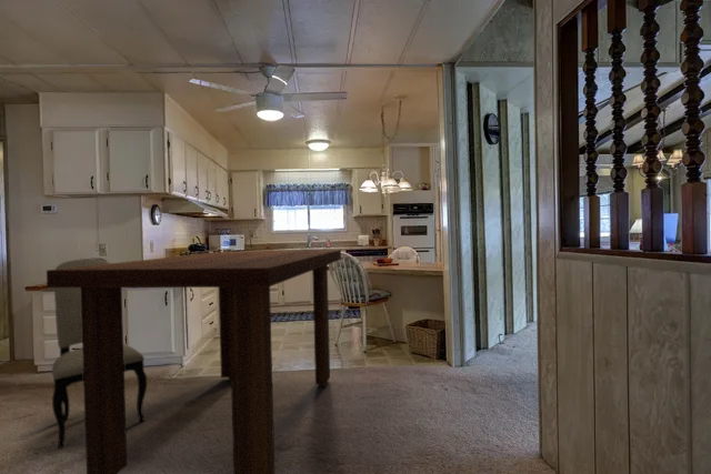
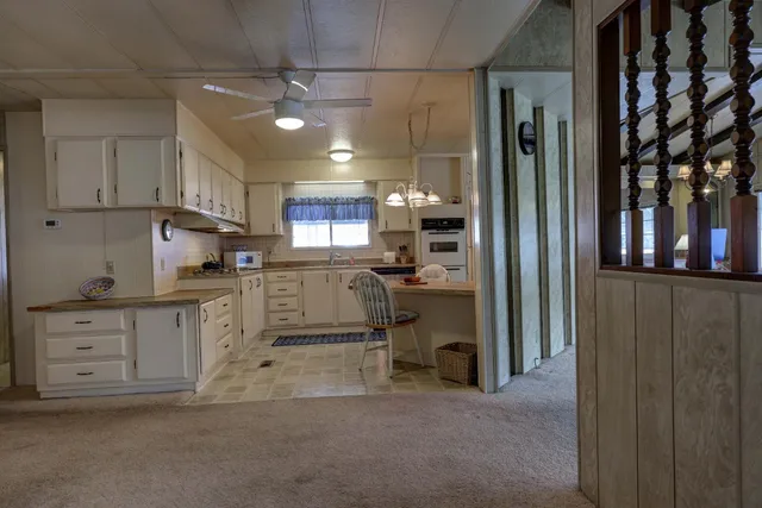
- dining chair (81, 341)
- dining table (238, 340)
